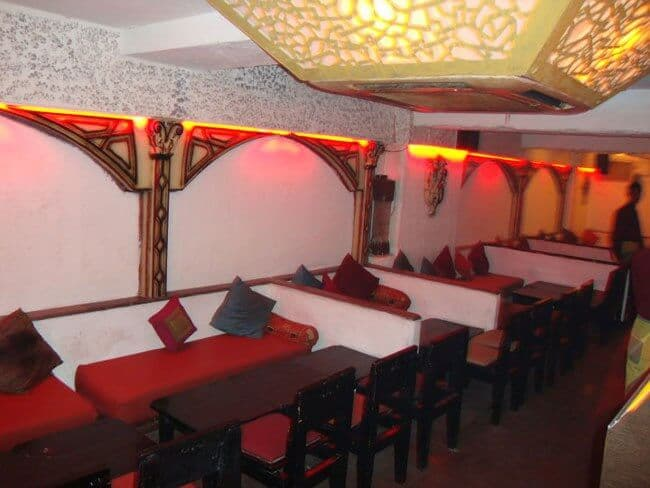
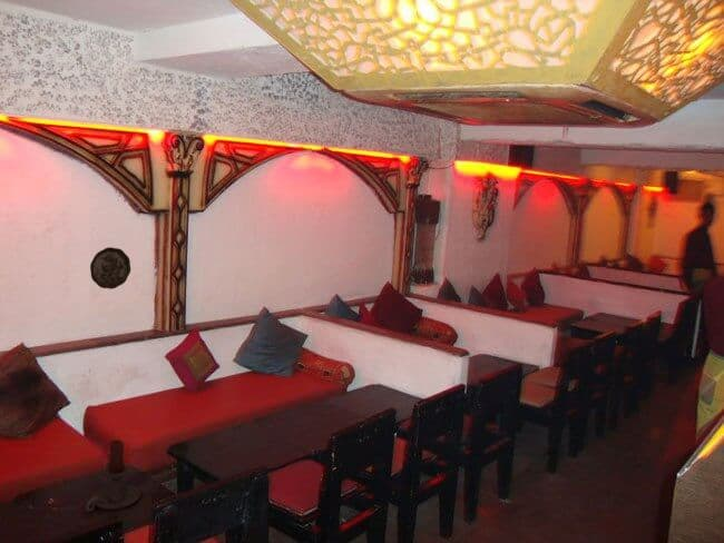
+ decorative plate (109, 267)
+ candle holder (110, 473)
